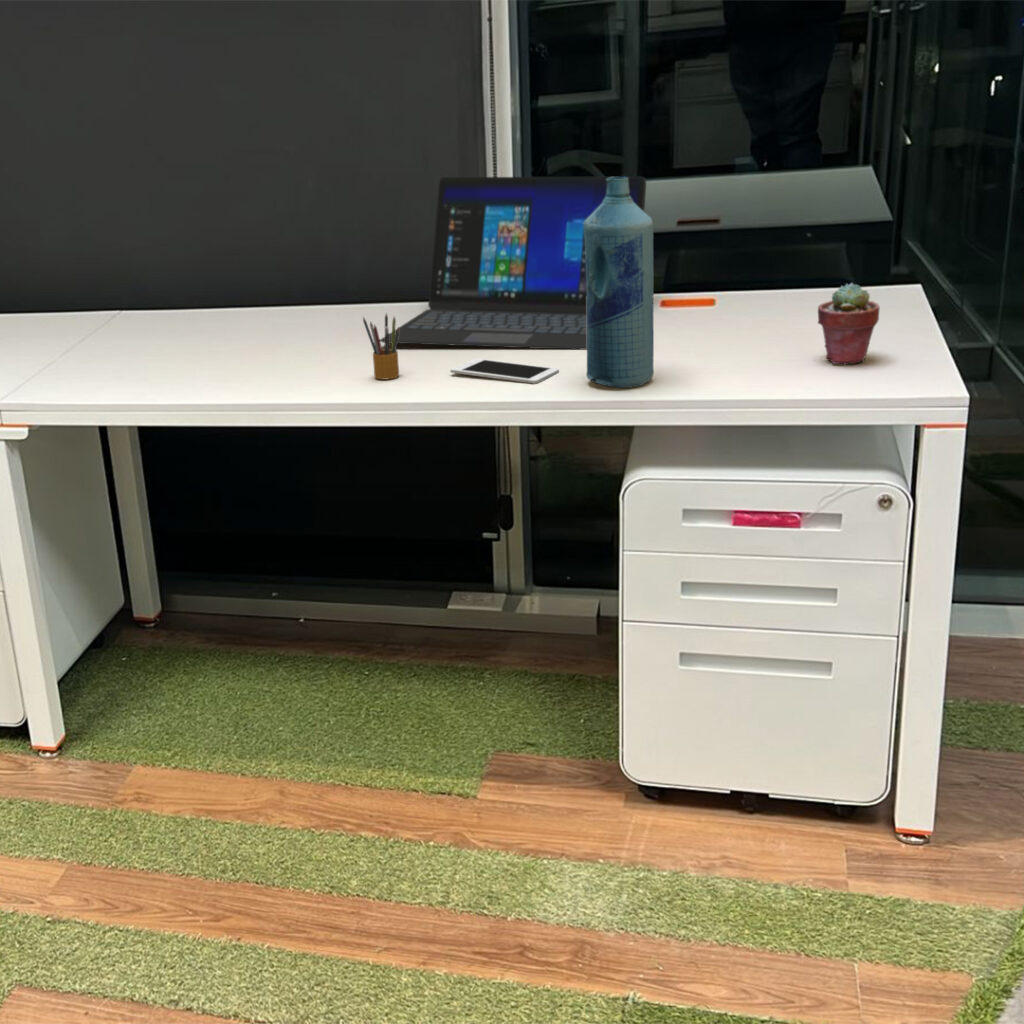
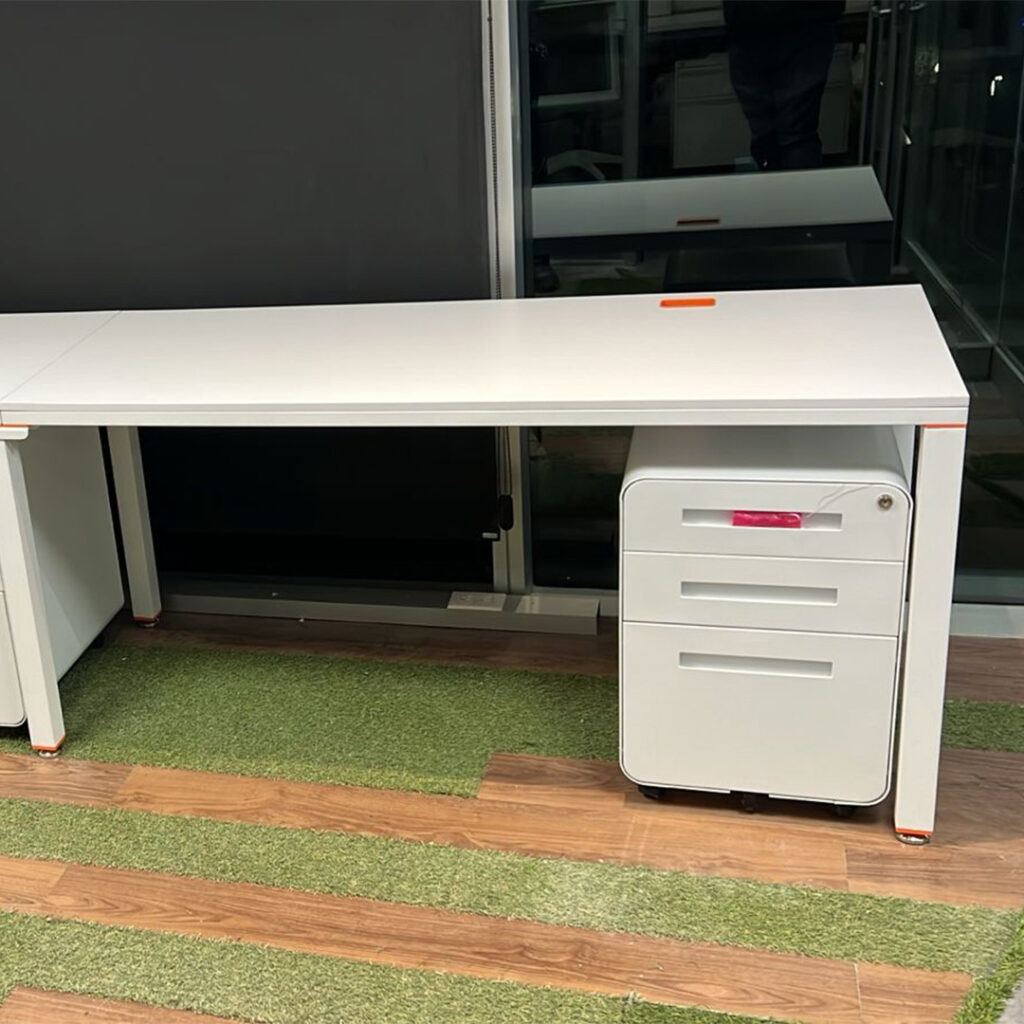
- laptop (517, 256)
- bottle (619, 282)
- pencil box (385, 345)
- cell phone (504, 370)
- potted succulent (847, 321)
